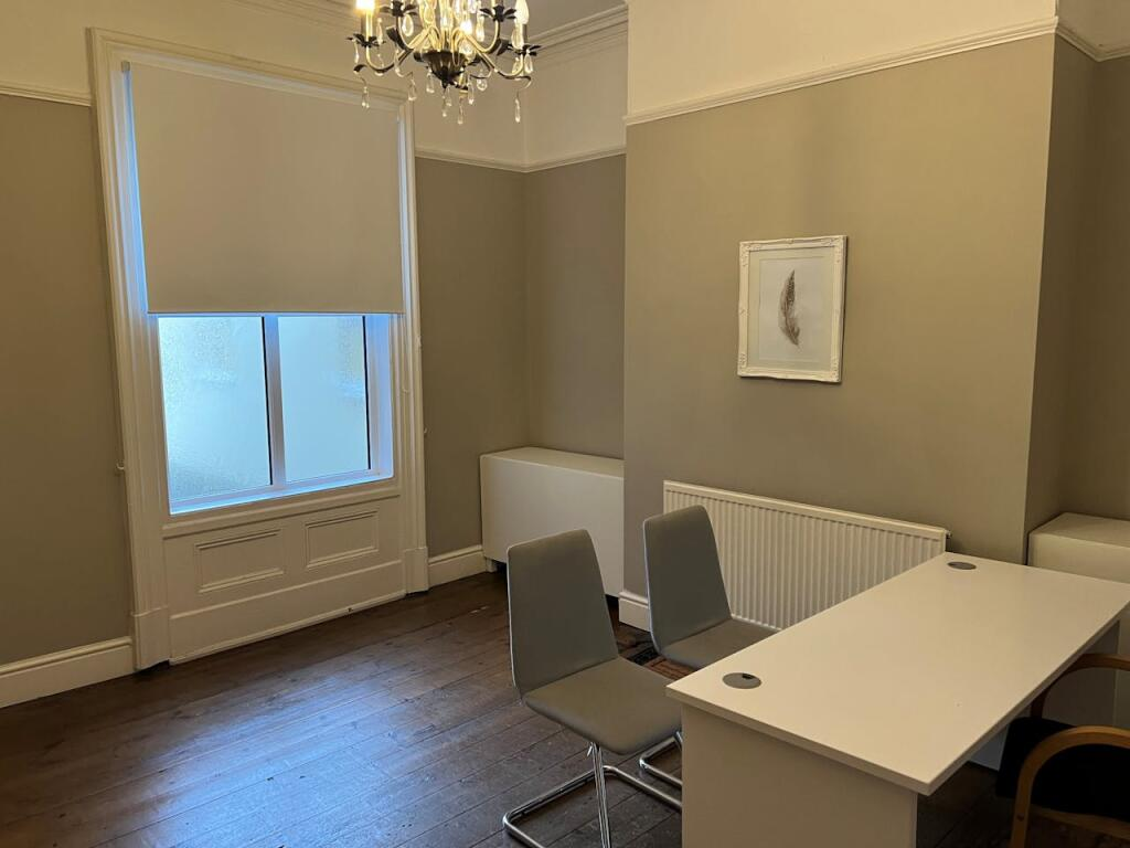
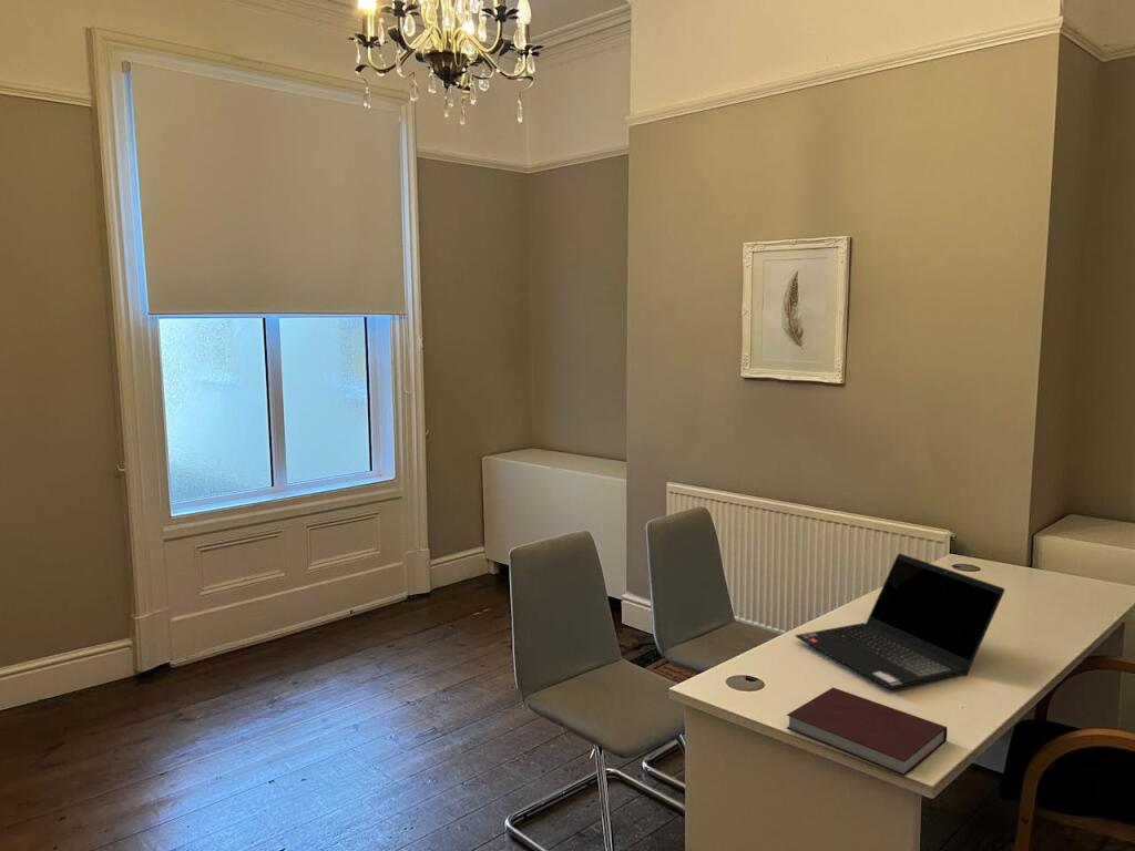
+ laptop computer (894, 615)
+ notebook (865, 727)
